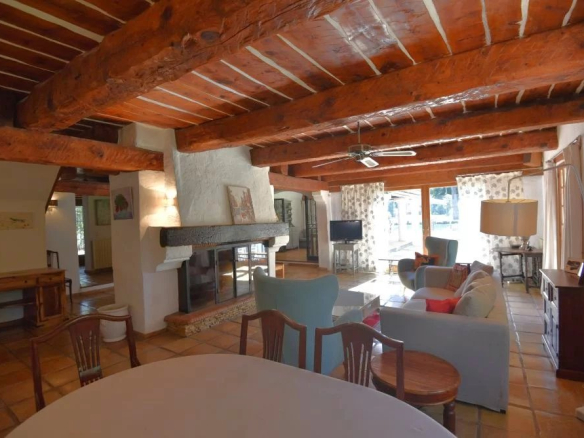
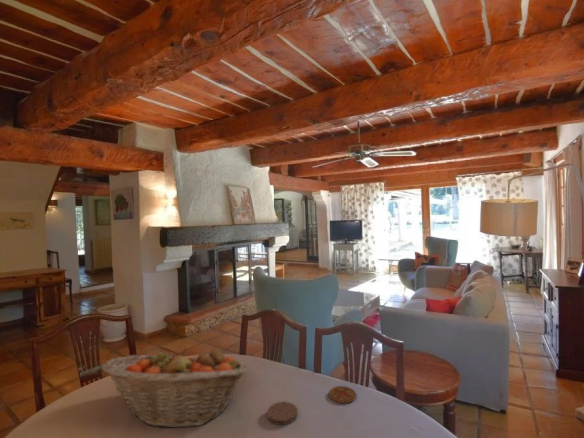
+ coaster (282, 412)
+ coaster (342, 394)
+ fruit basket (177, 376)
